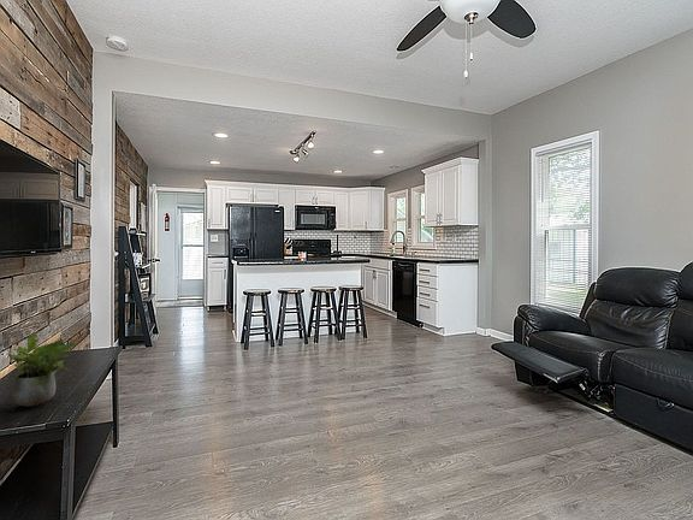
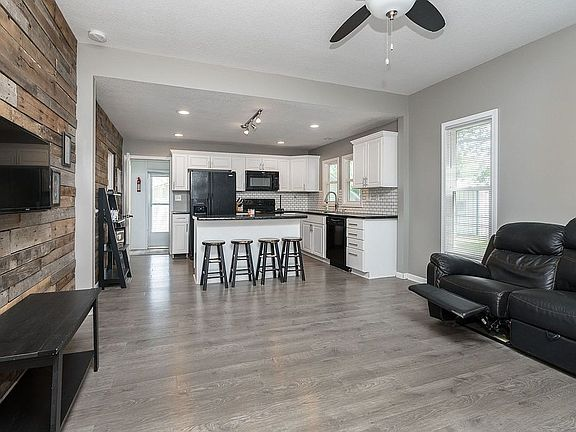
- potted plant (41, 370)
